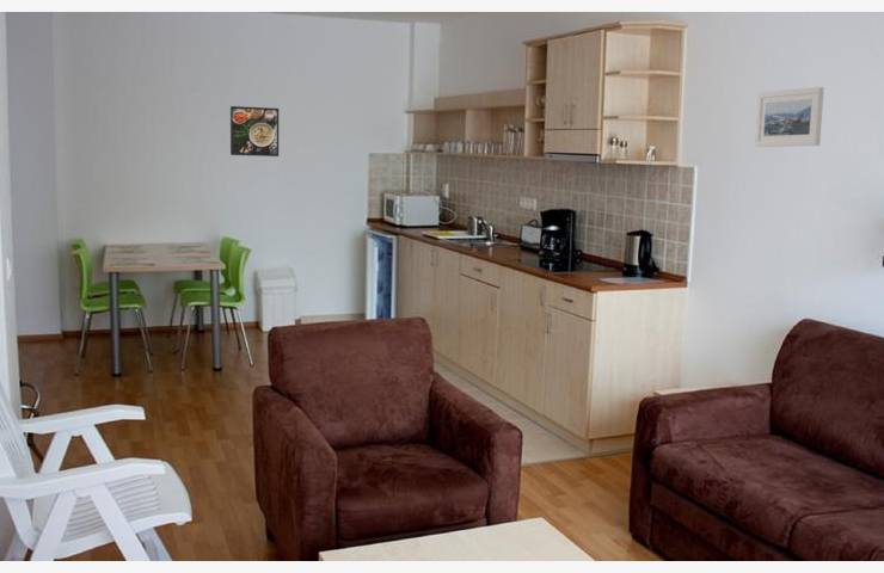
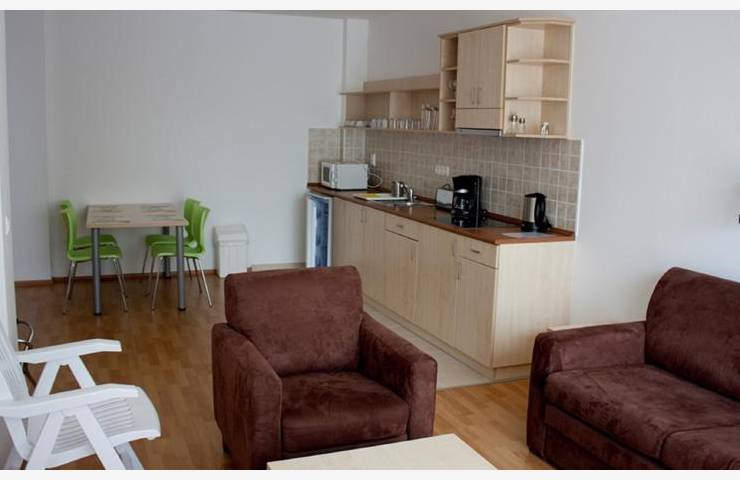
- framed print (254, 131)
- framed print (787, 117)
